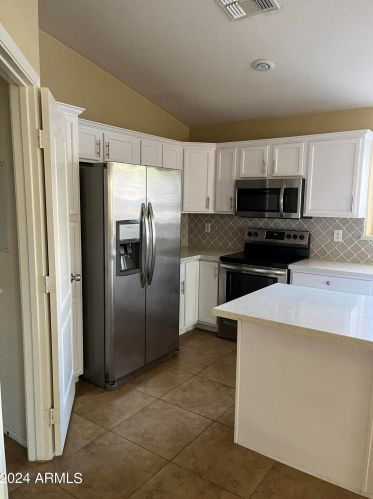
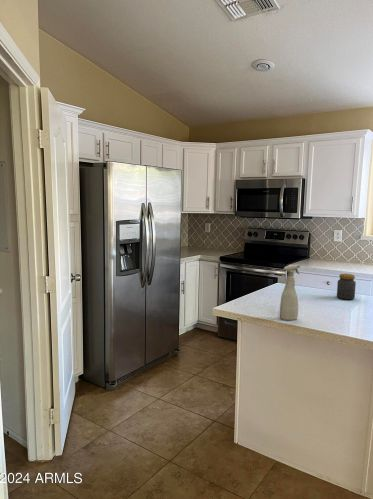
+ jar (346, 286)
+ spray bottle (289, 291)
